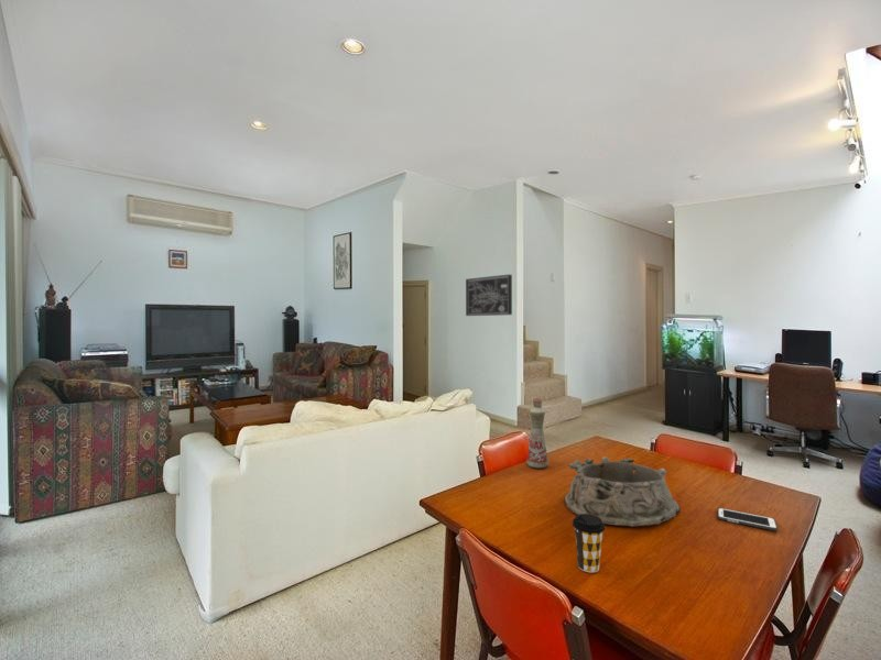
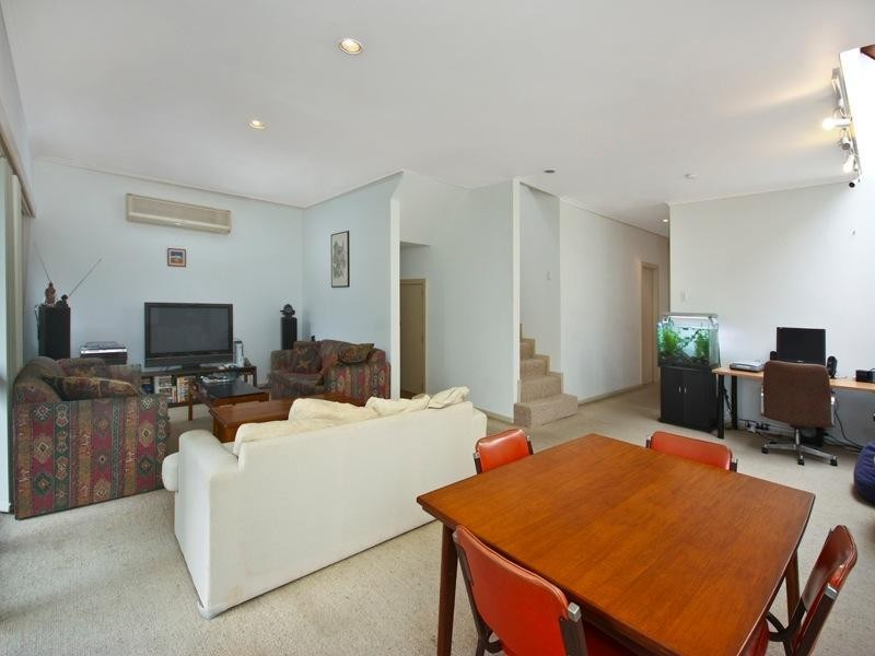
- wall art (488, 296)
- coffee cup (588, 542)
- bottle (537, 431)
- cell phone (746, 518)
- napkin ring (618, 485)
